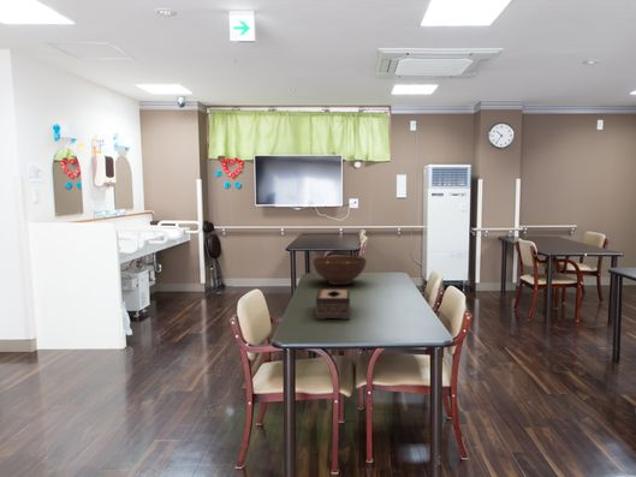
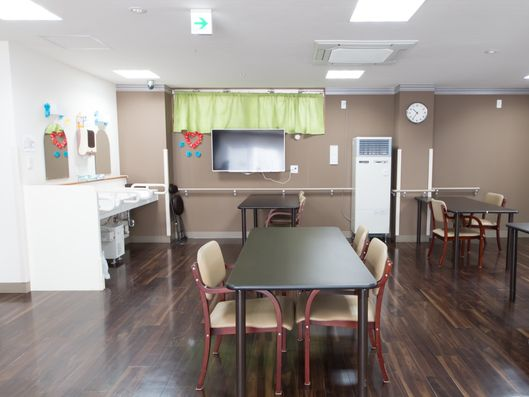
- fruit bowl (339, 270)
- tissue box (333, 303)
